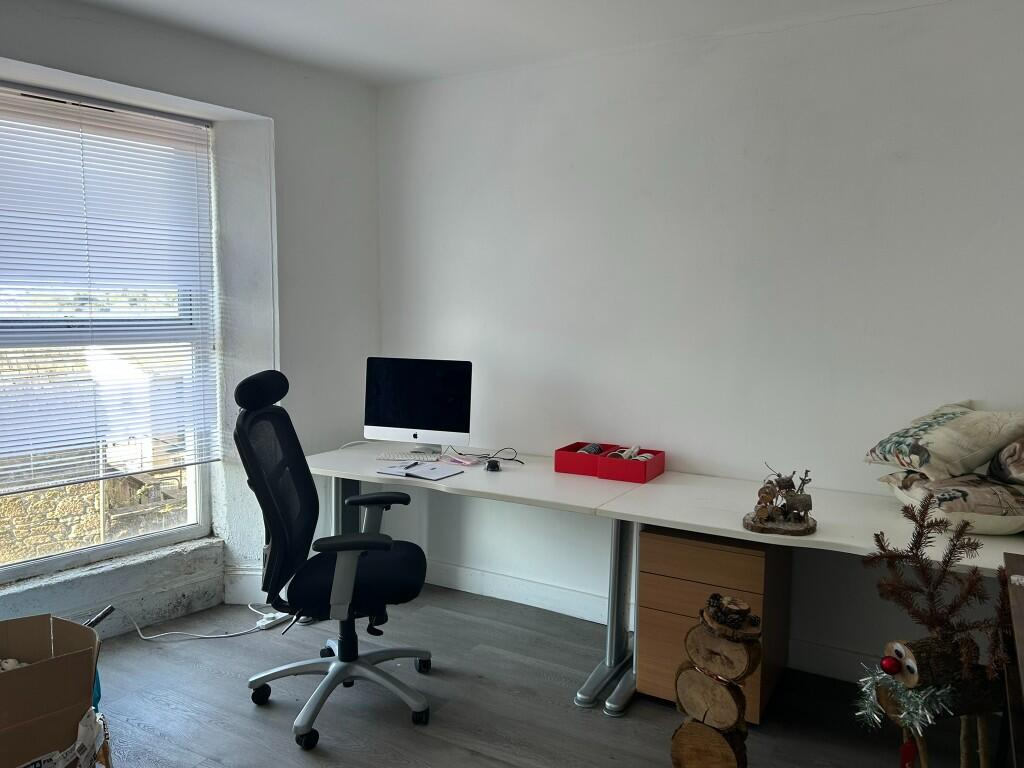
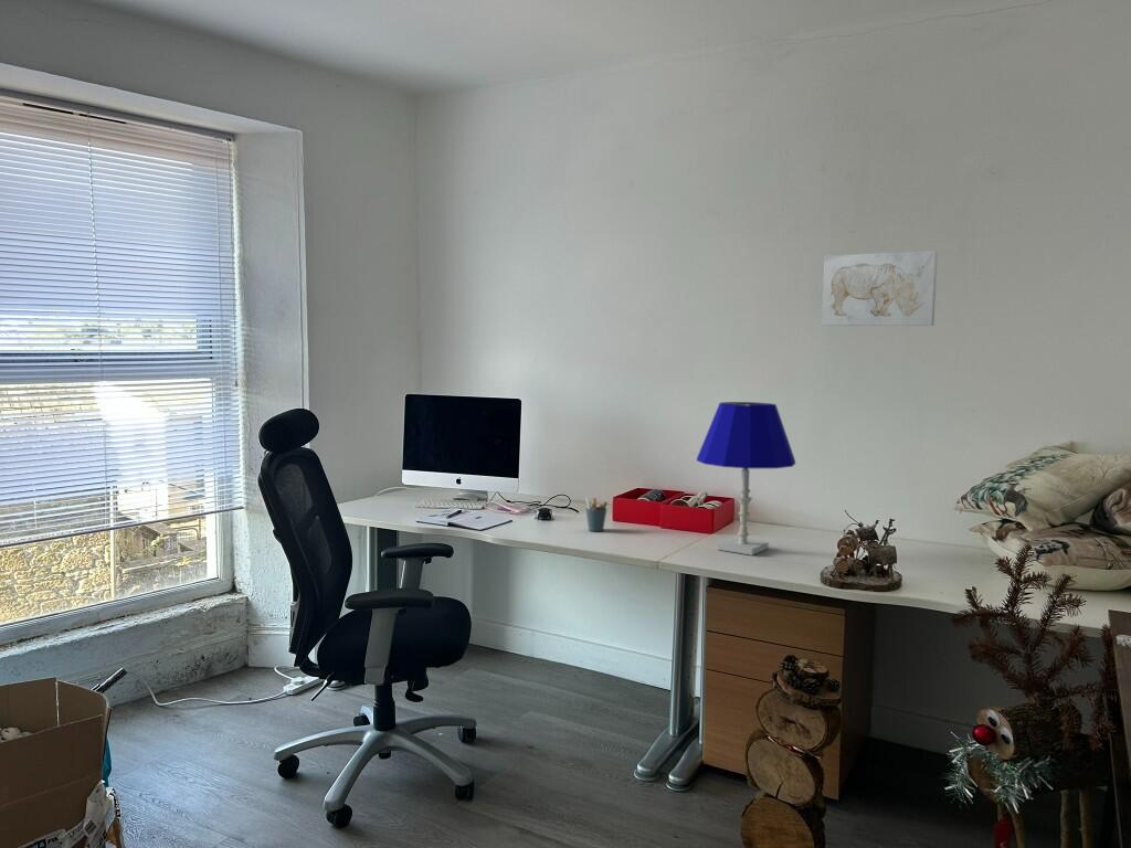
+ pen holder (595, 512)
+ wall art (877, 289)
+ table lamp (744, 476)
